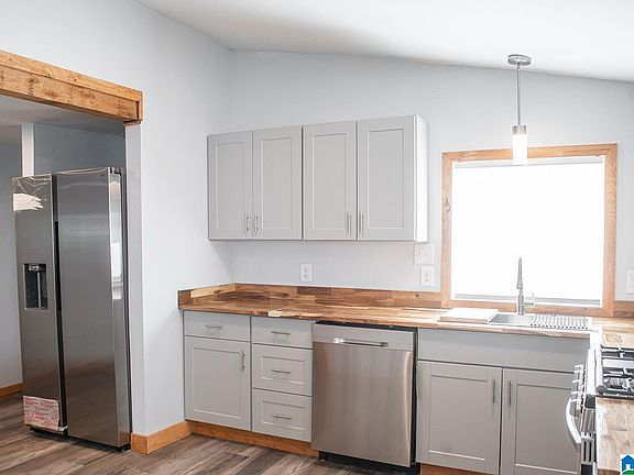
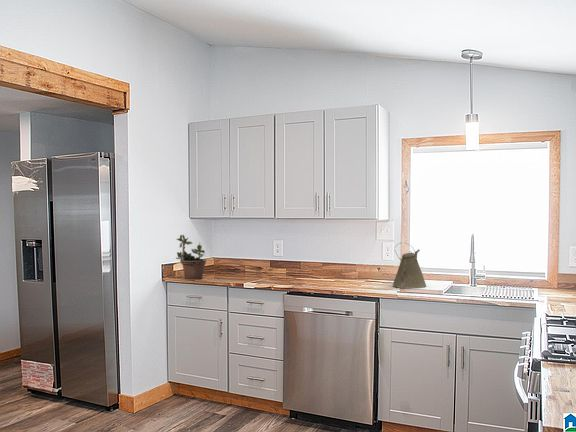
+ potted plant (191, 253)
+ kettle (409, 263)
